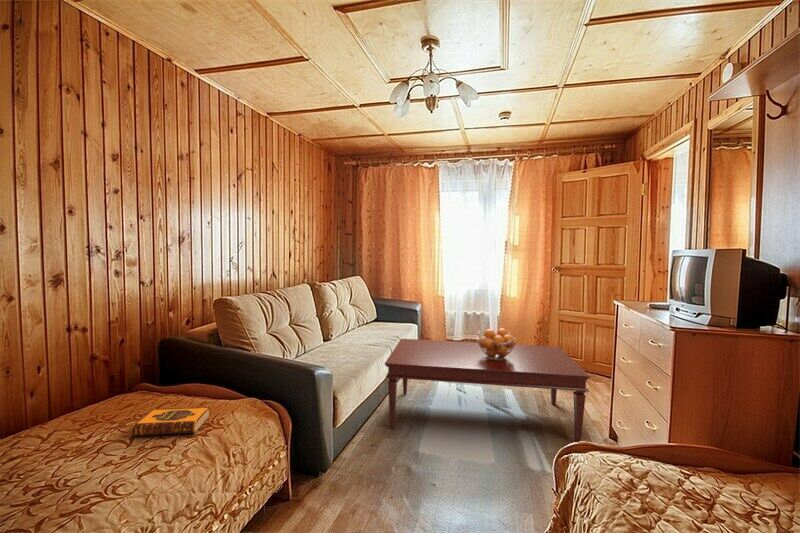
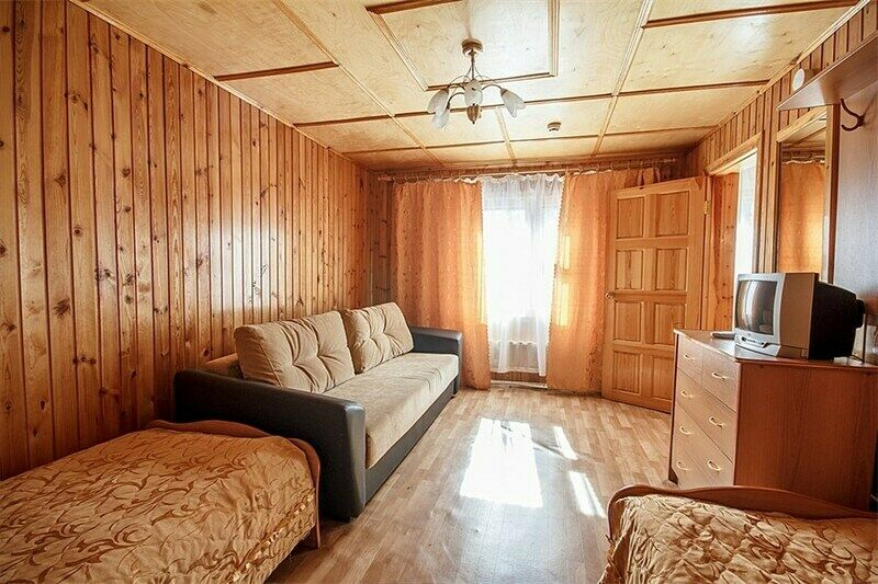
- coffee table (479, 383)
- fruit basket (496, 342)
- hardback book (172, 421)
